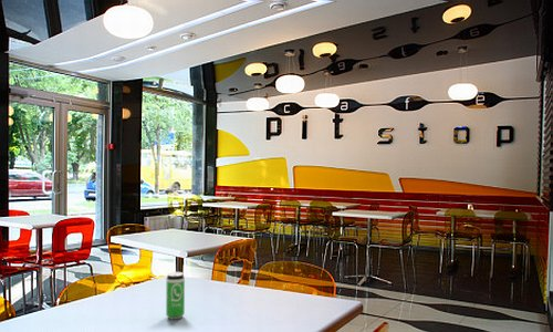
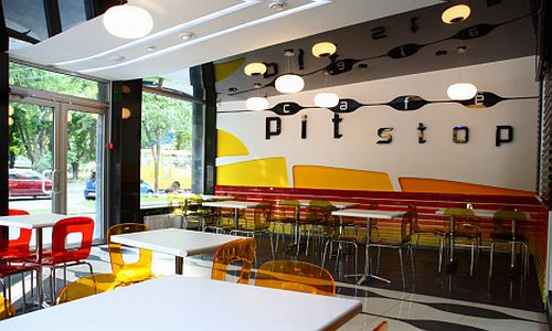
- beverage can (175, 294)
